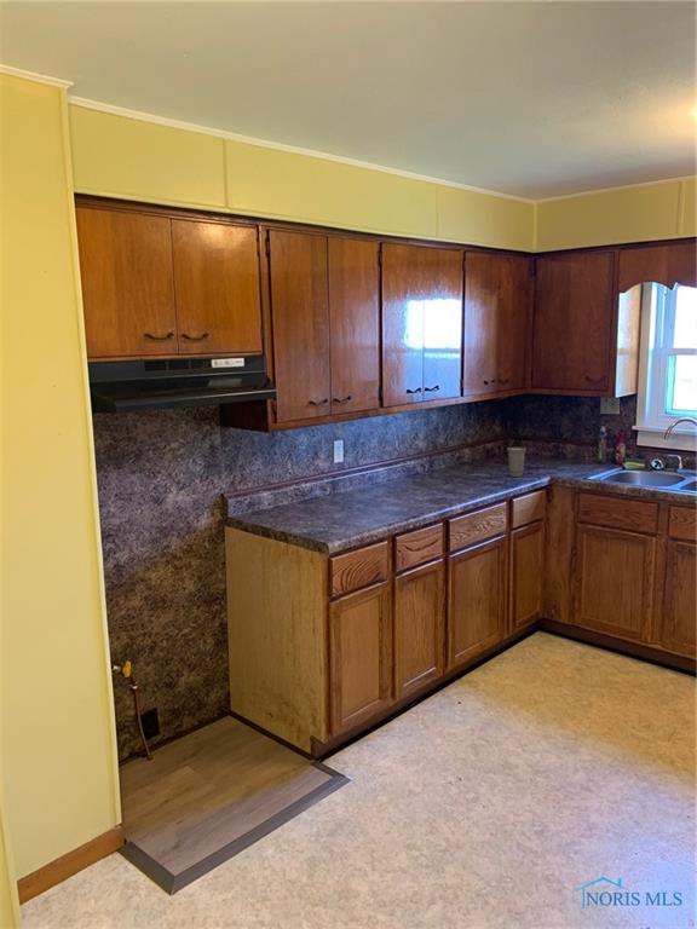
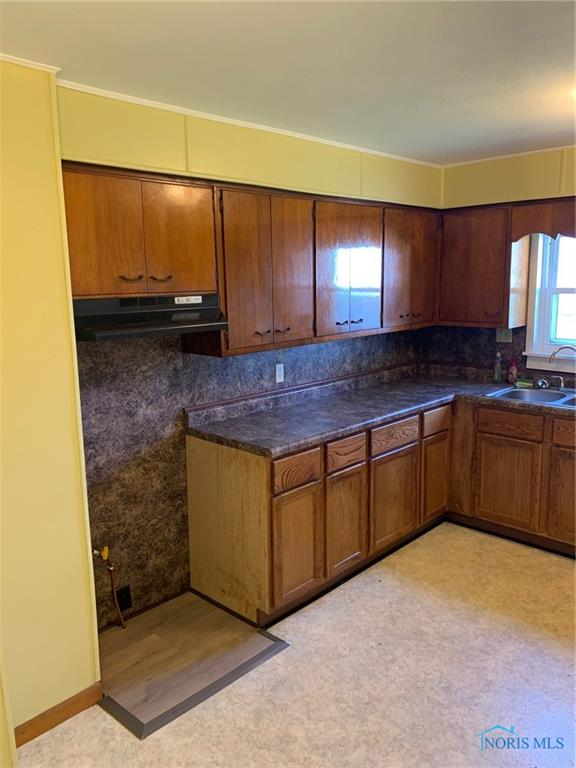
- cup (515, 462)
